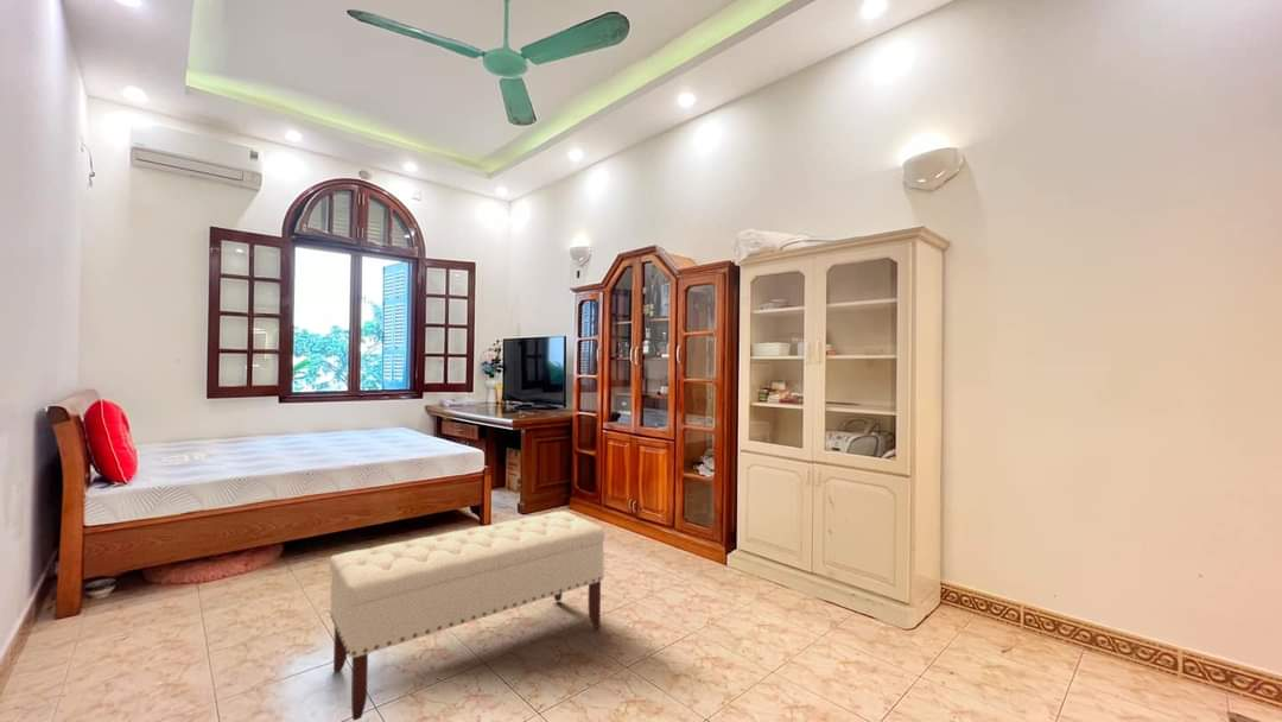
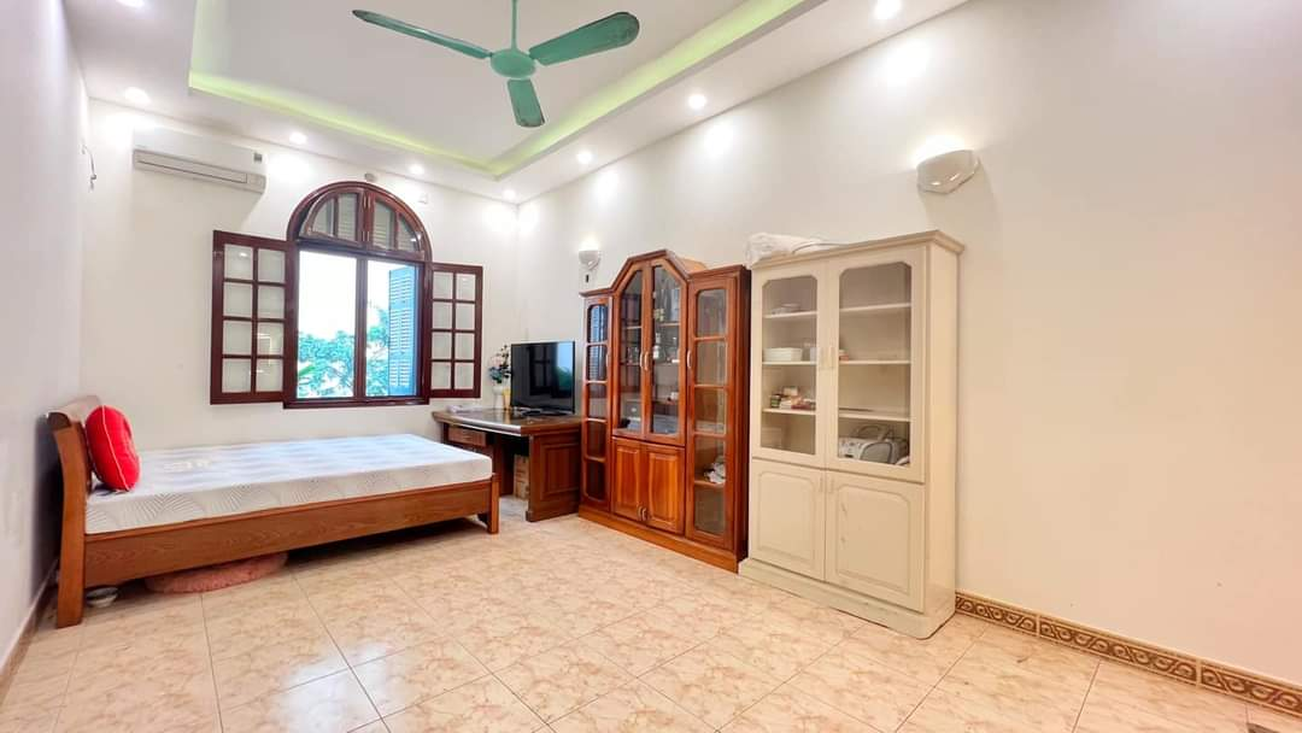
- bench (478, 591)
